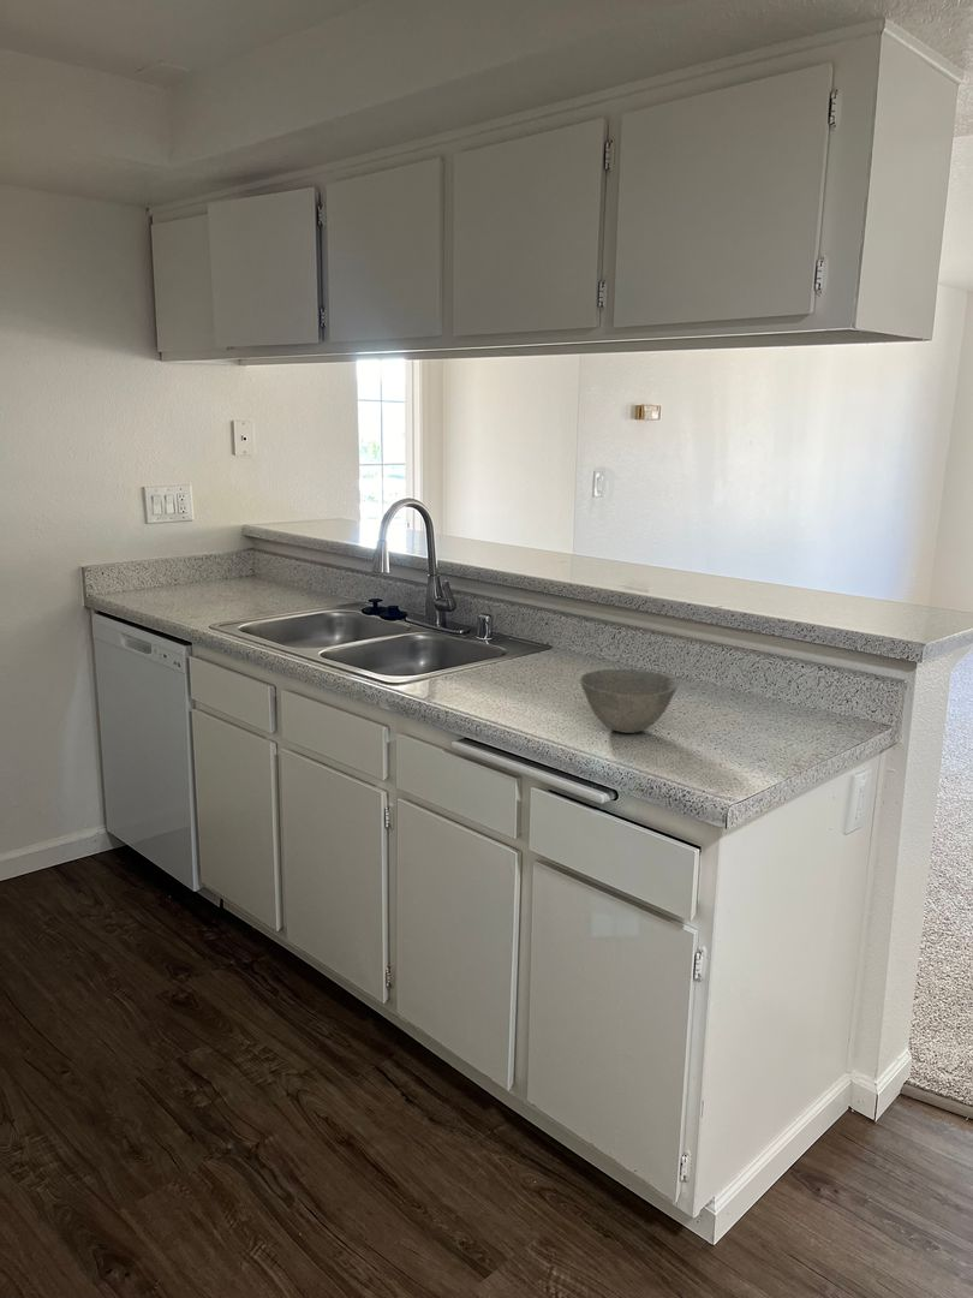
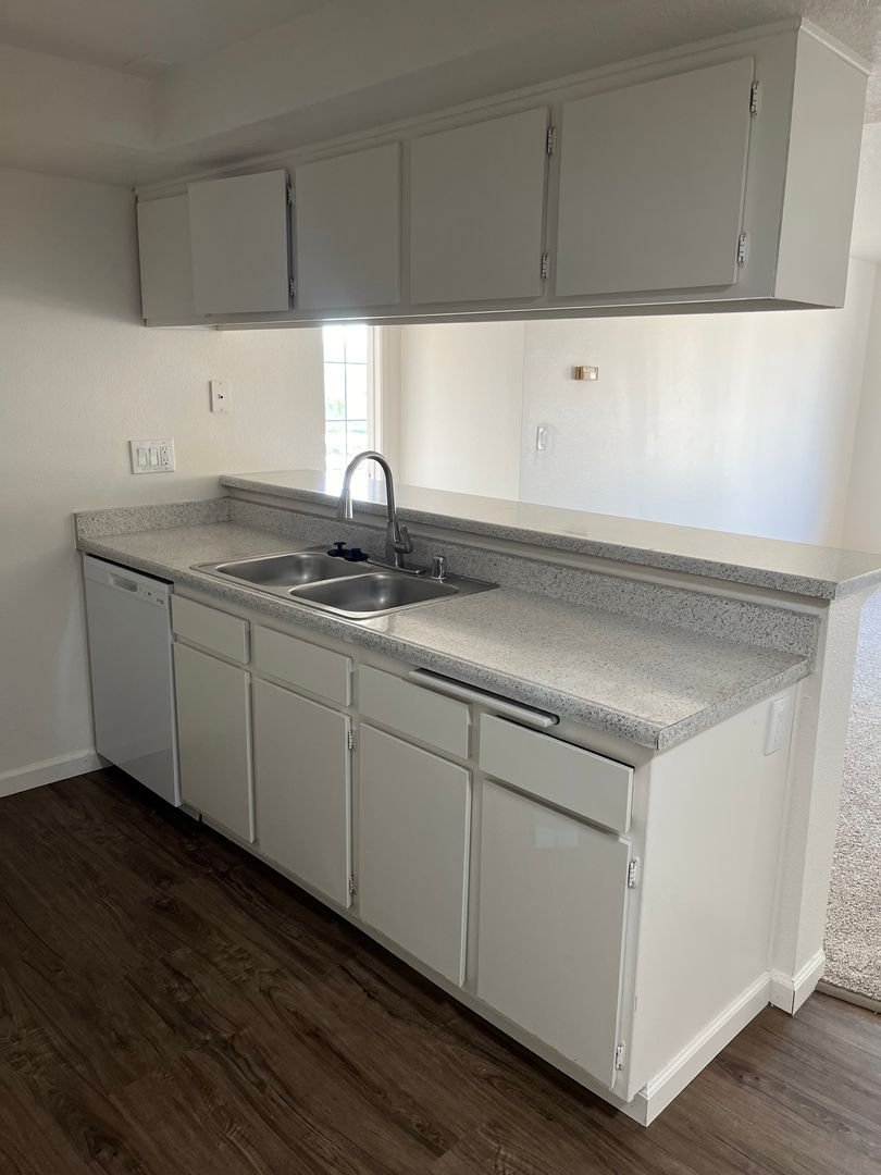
- bowl (627, 704)
